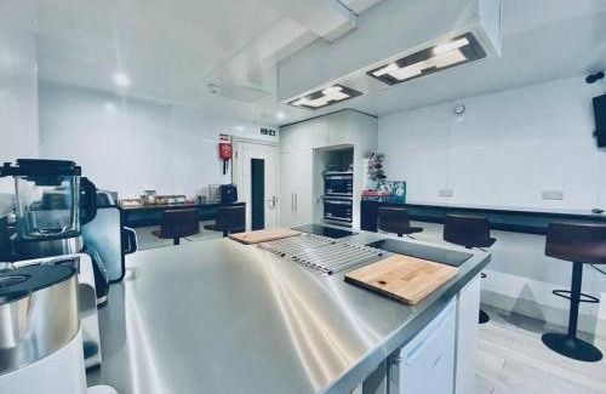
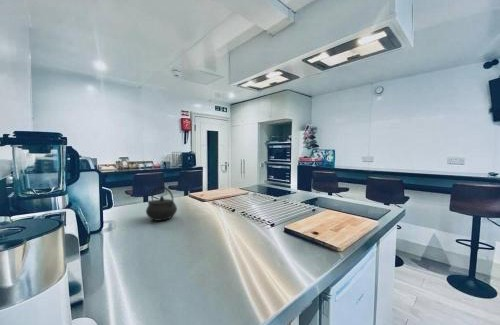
+ kettle (160, 202)
